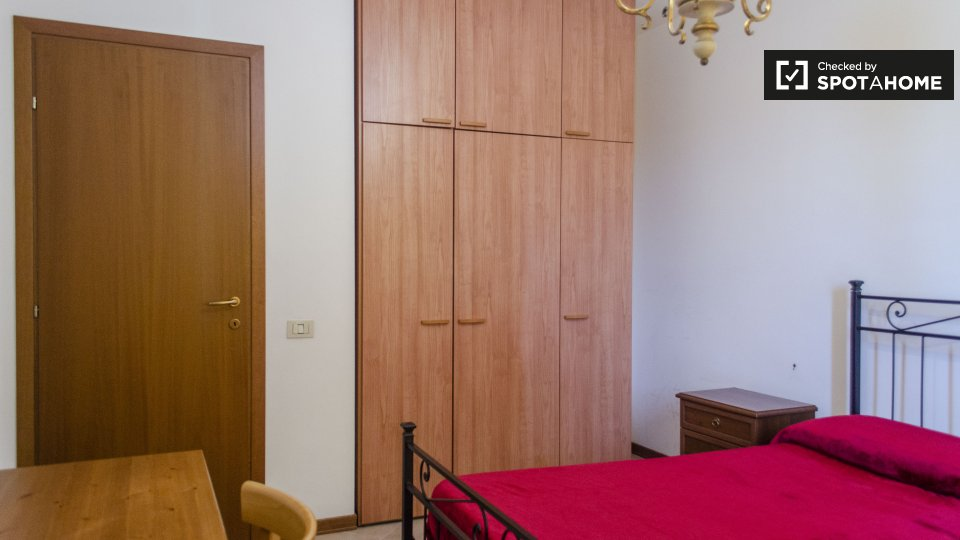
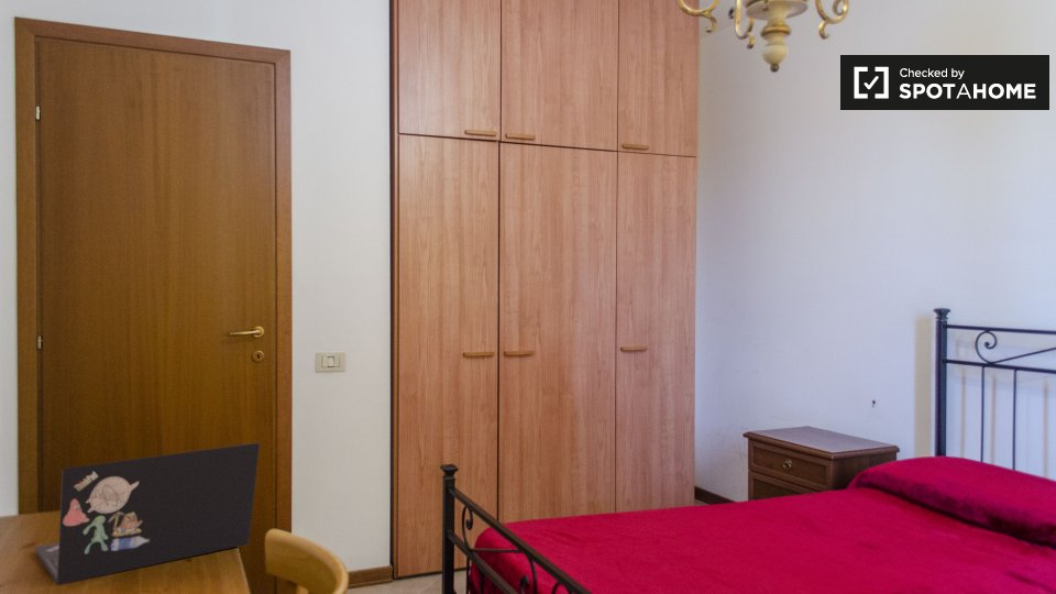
+ laptop (147, 497)
